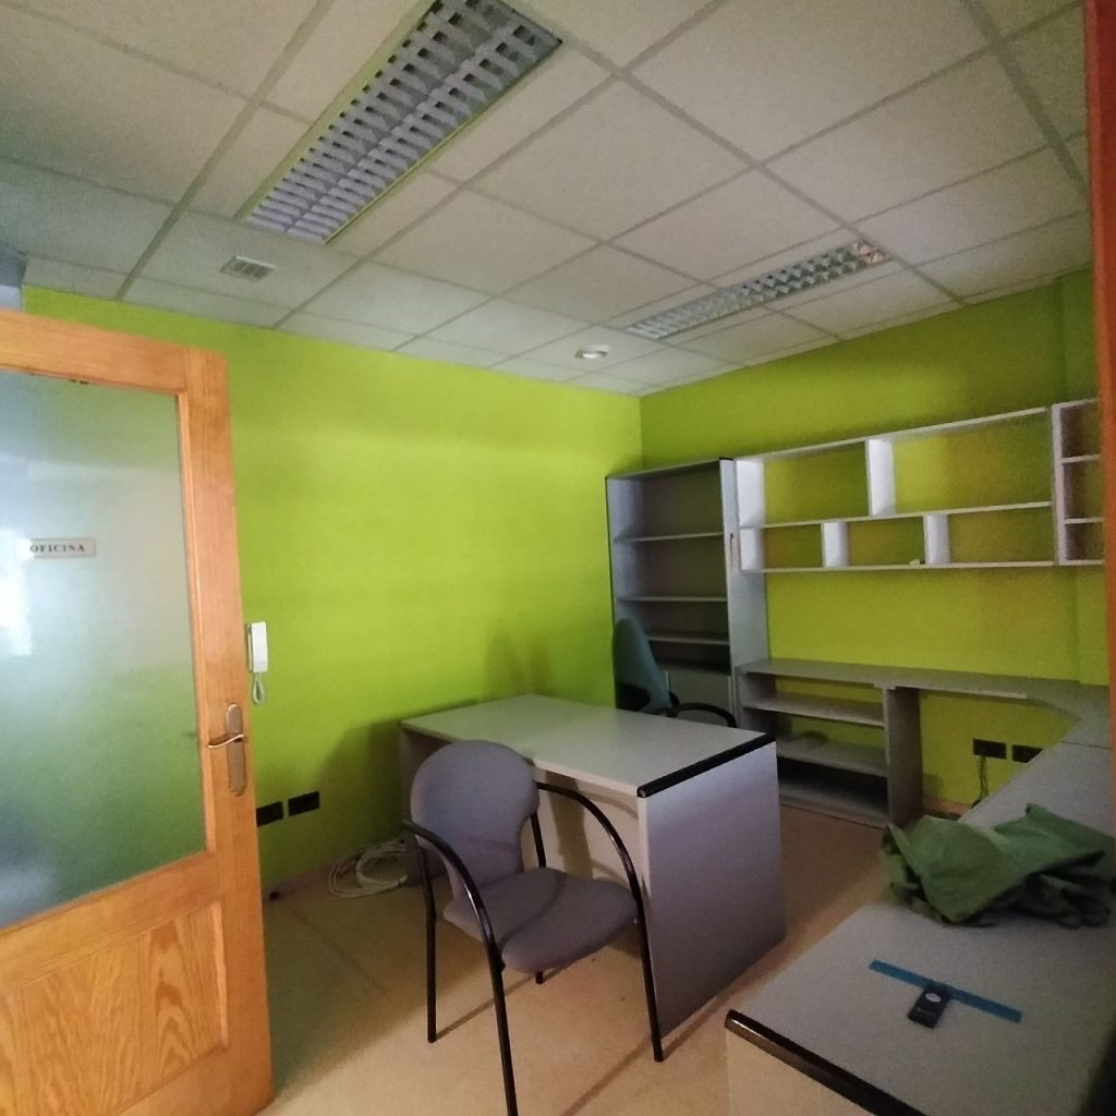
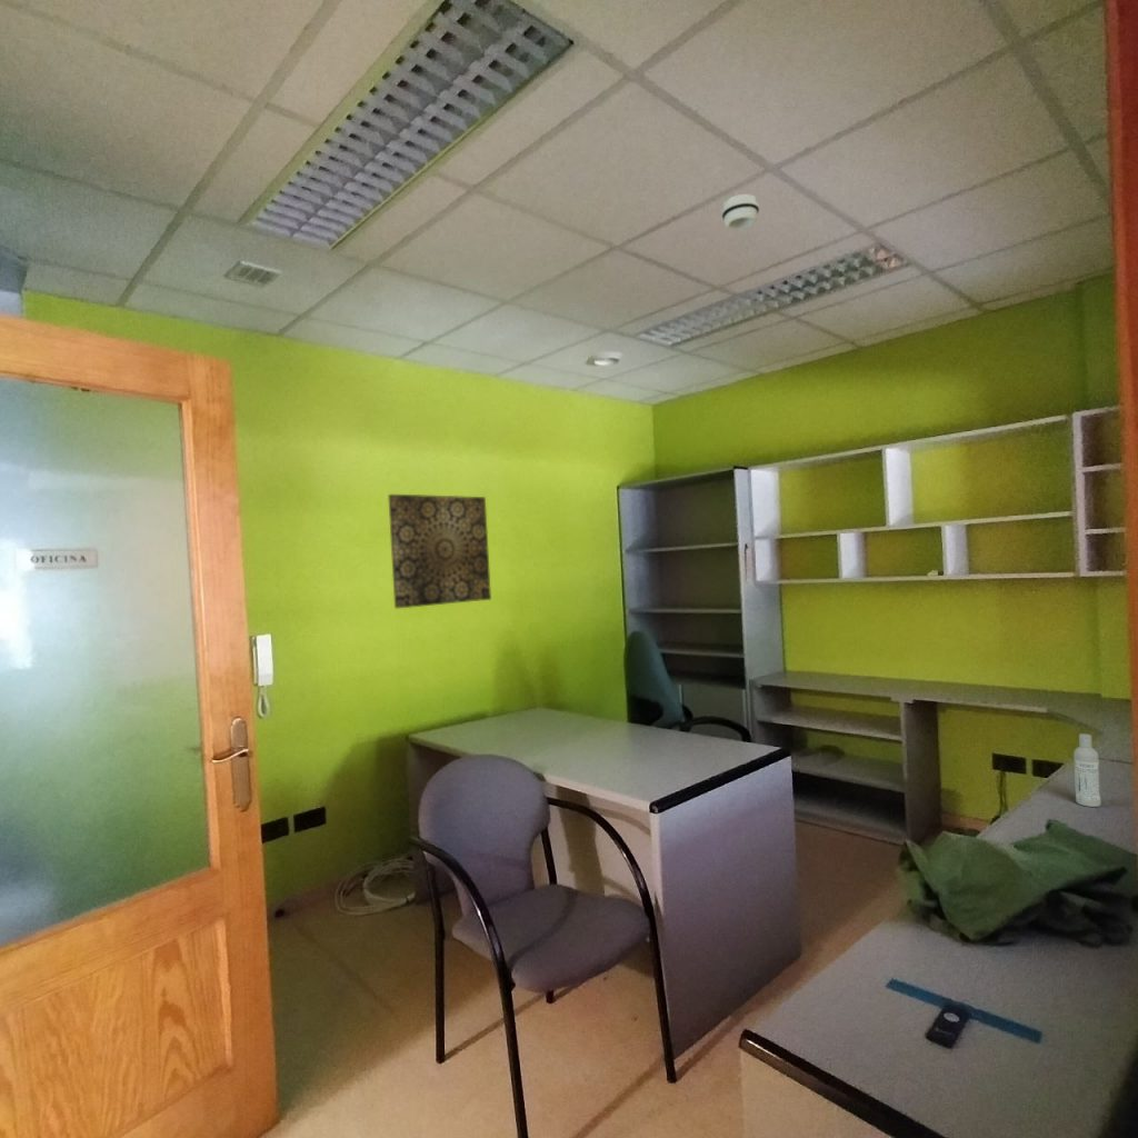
+ wall art (441, 549)
+ bottle (1086, 769)
+ smoke detector (740, 212)
